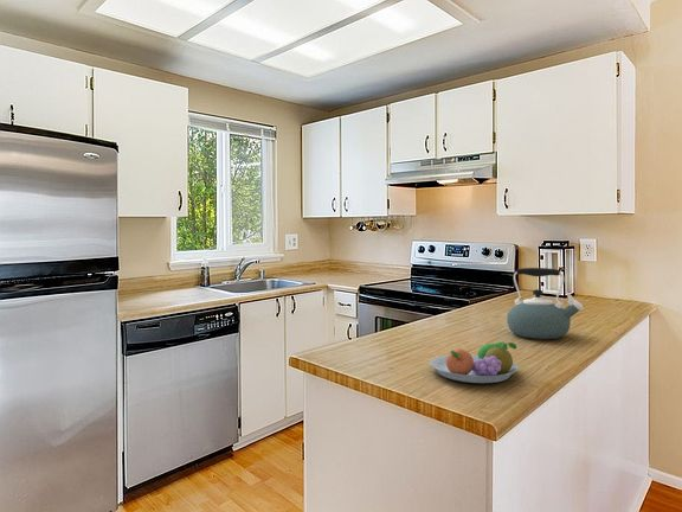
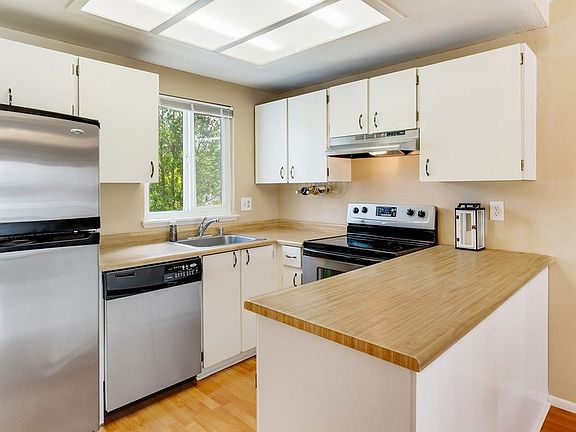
- kettle (543, 301)
- fruit bowl (476, 356)
